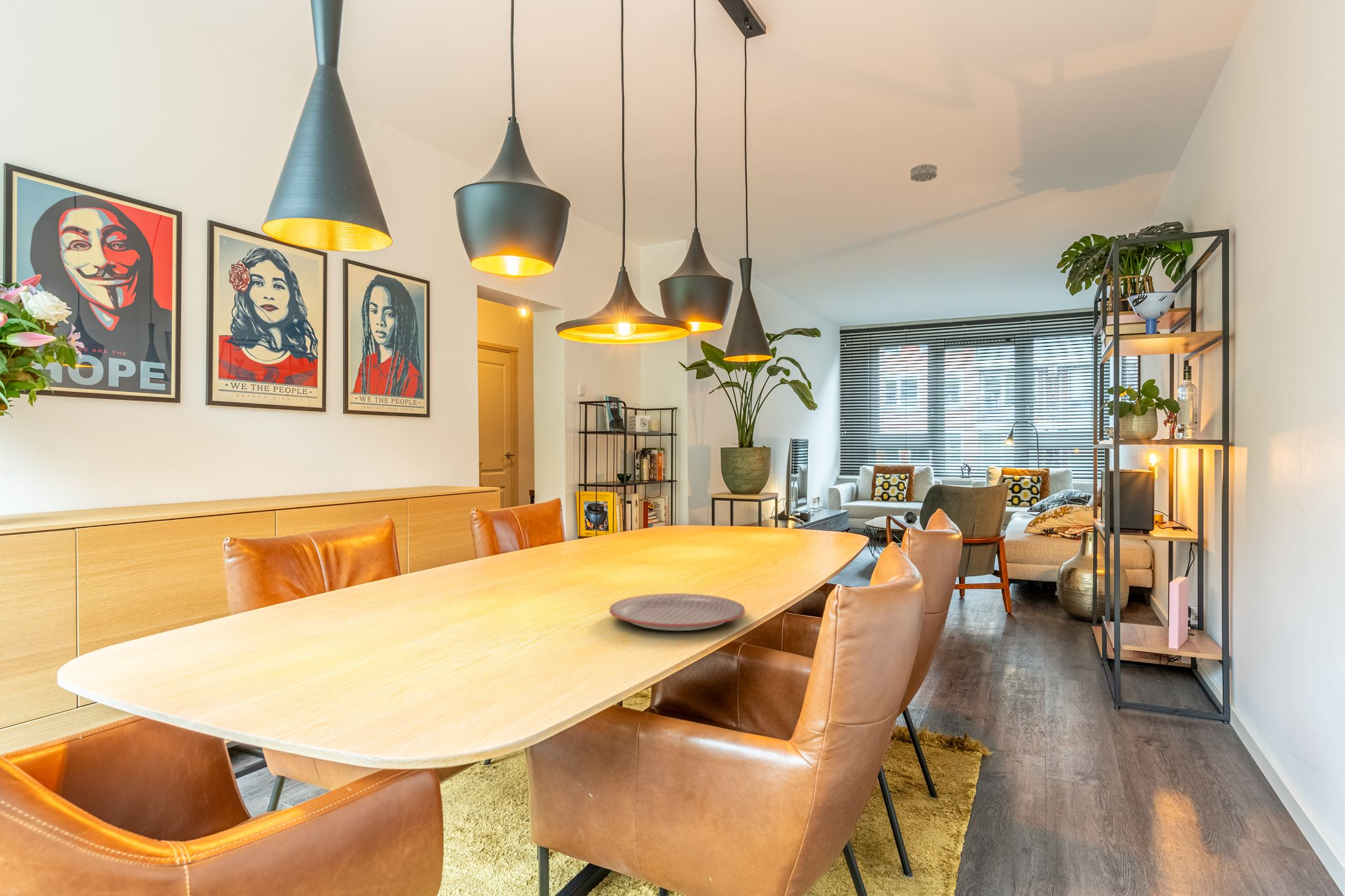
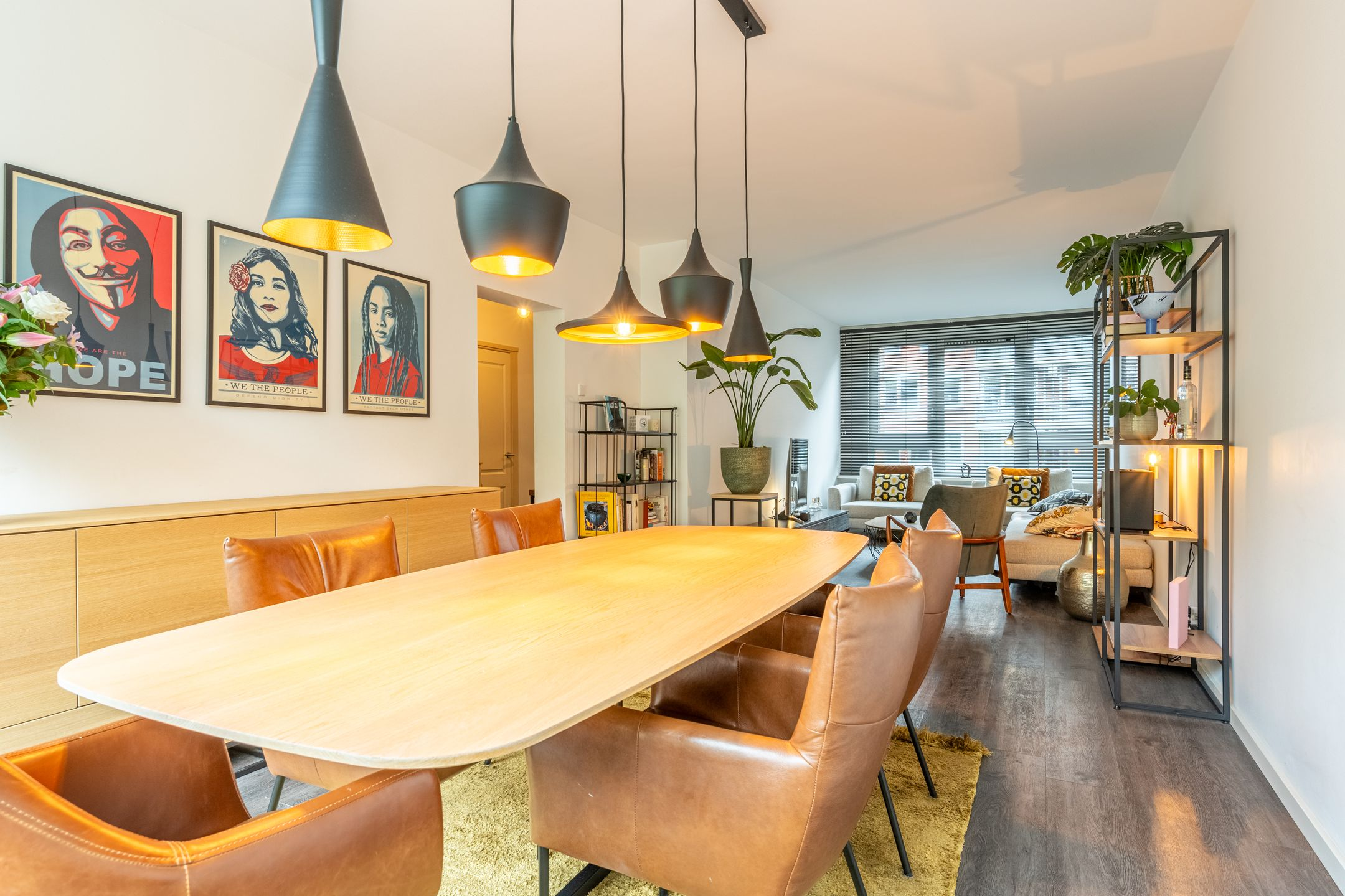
- smoke detector (923, 172)
- plate (677, 613)
